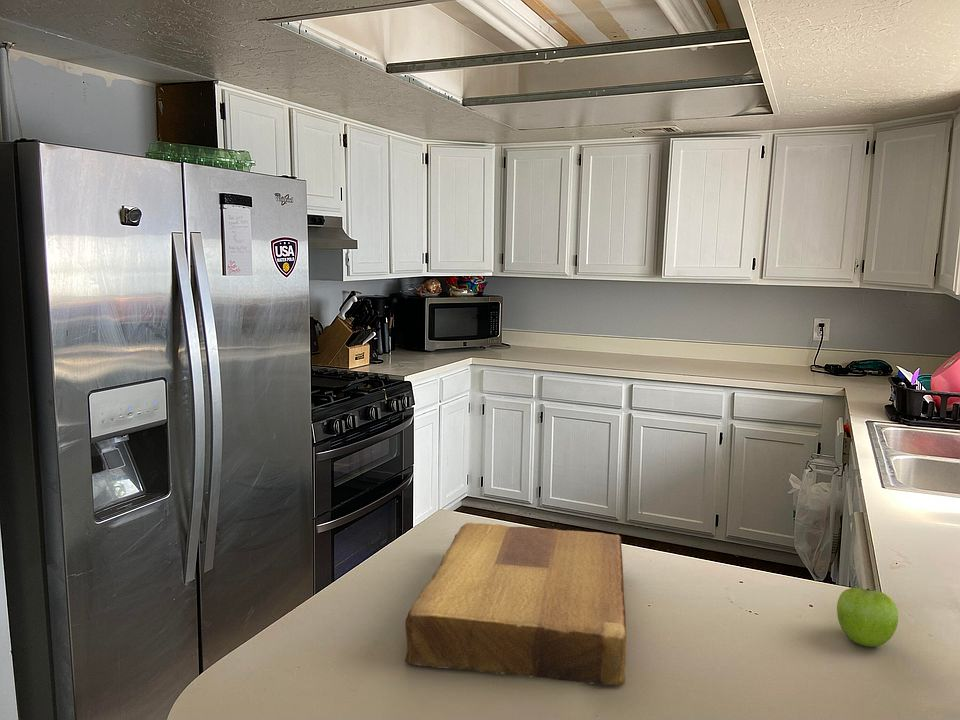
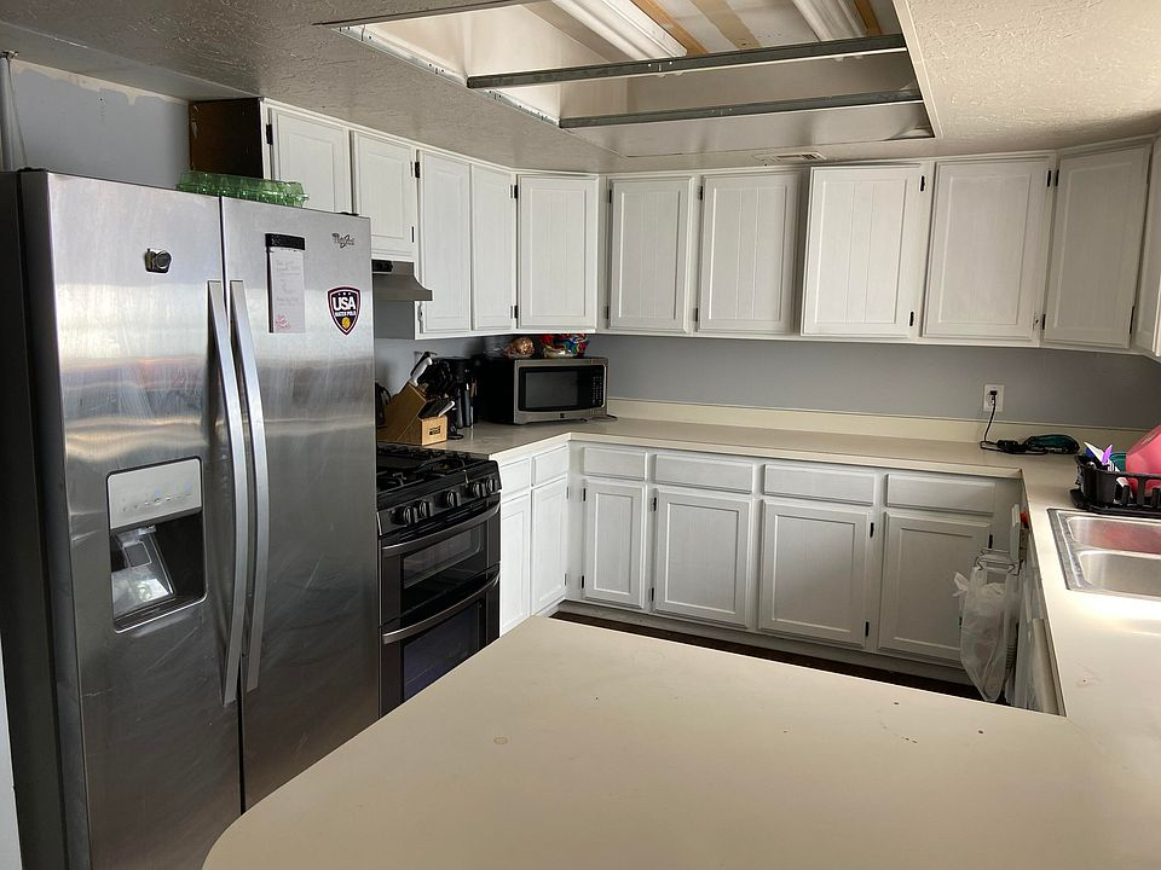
- cutting board (527, 587)
- fruit (866, 614)
